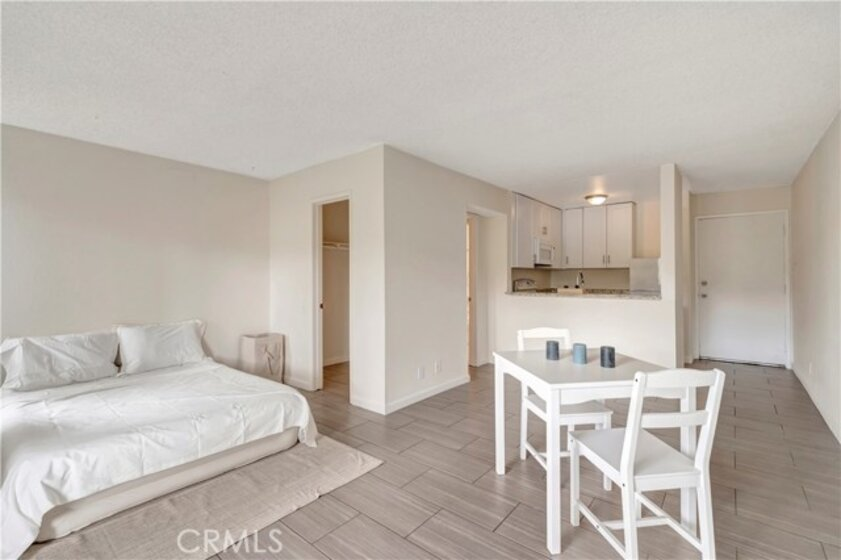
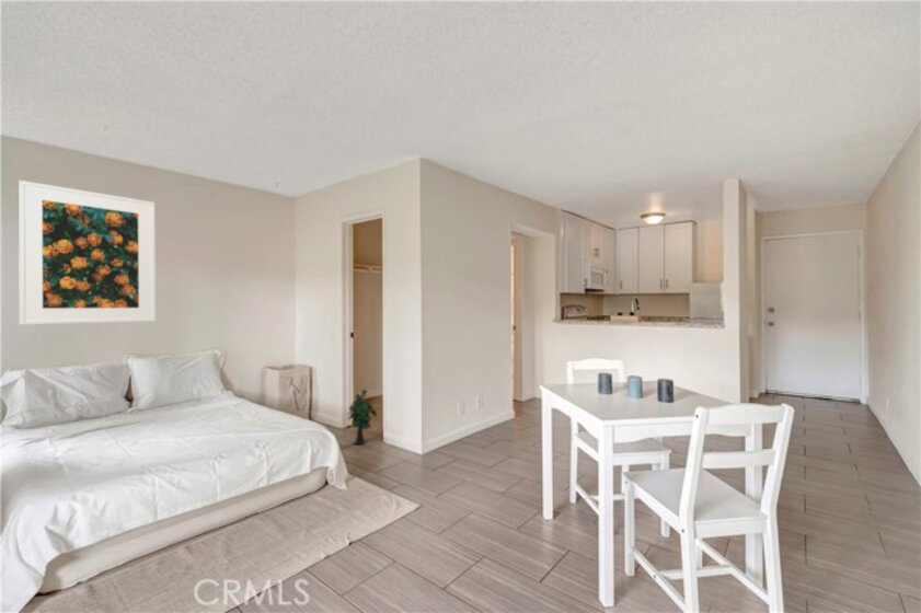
+ decorative plant (359, 415)
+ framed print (93, 257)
